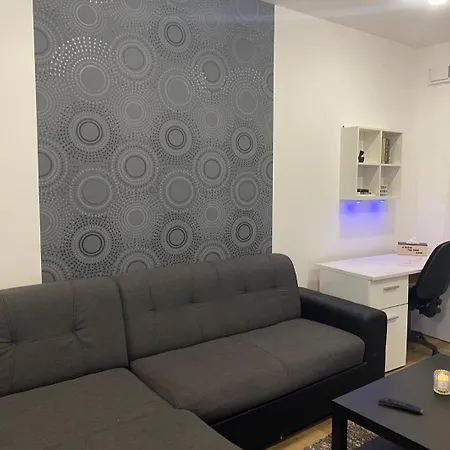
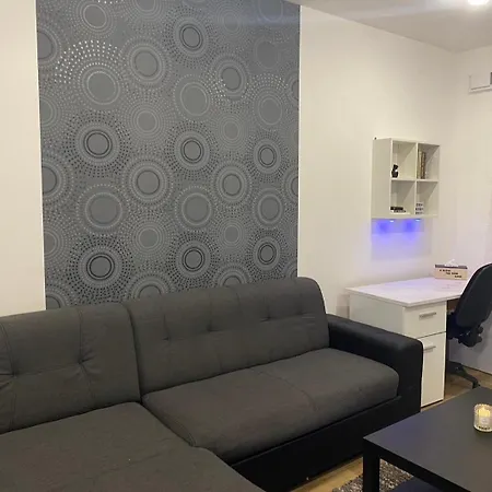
- remote control (400, 405)
